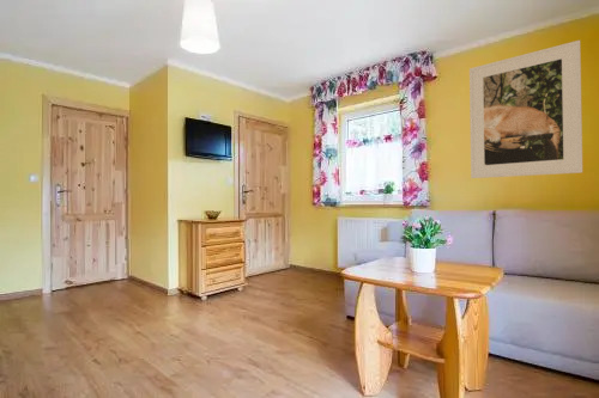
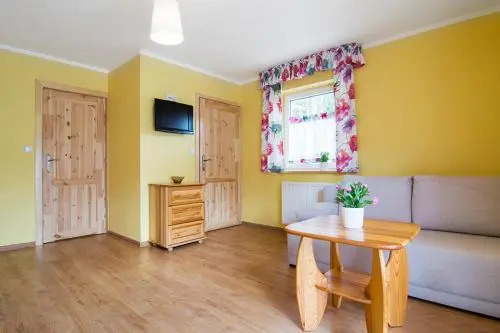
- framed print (520, 115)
